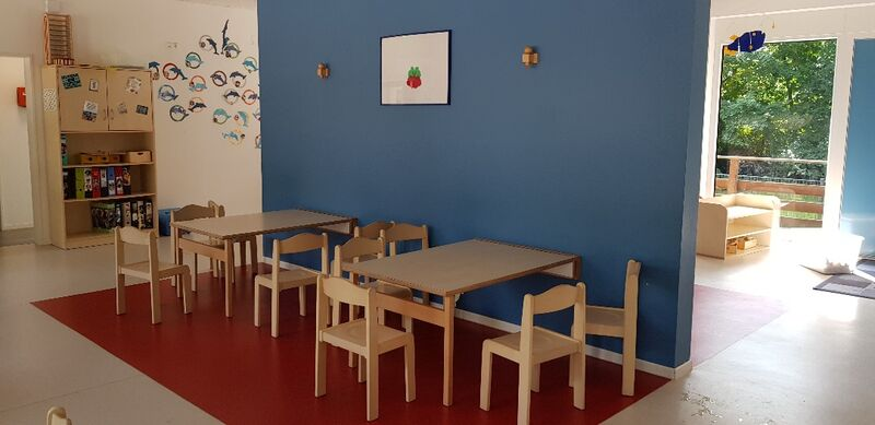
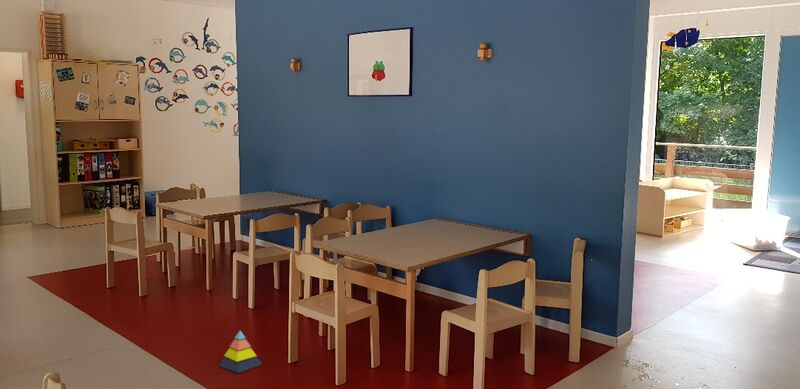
+ stacking toy (240, 347)
